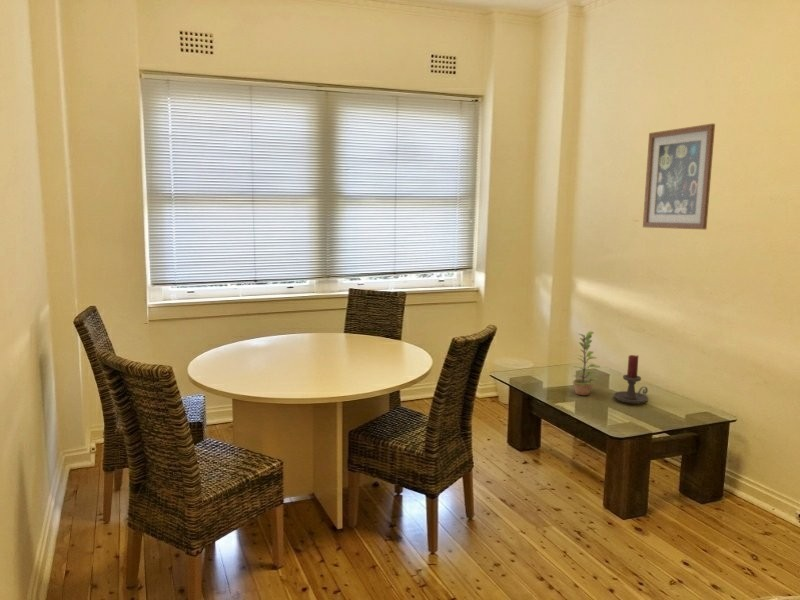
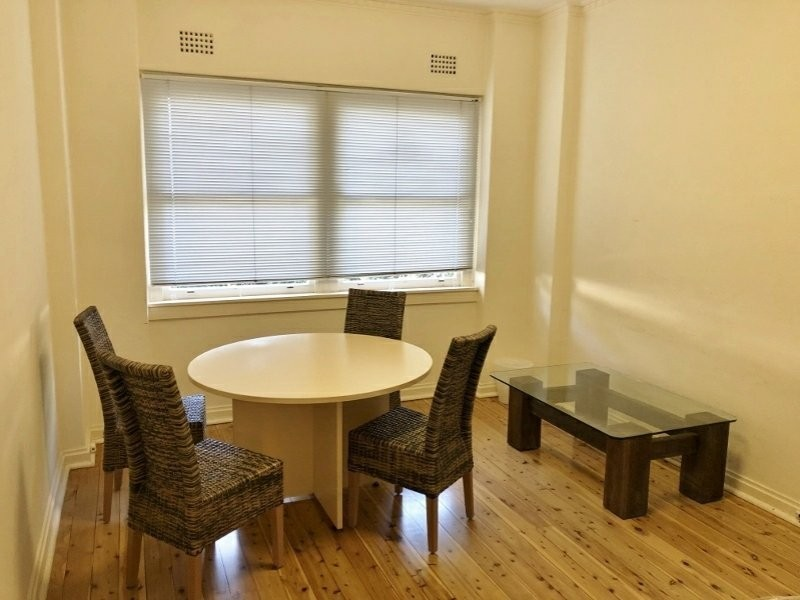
- wall art (676, 179)
- plant (585, 362)
- candle holder (635, 376)
